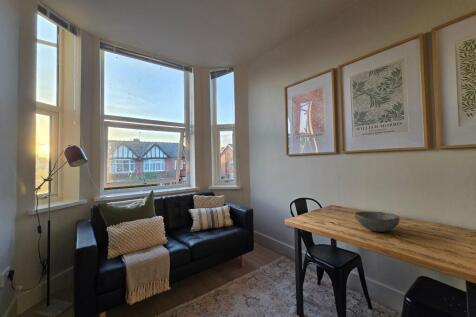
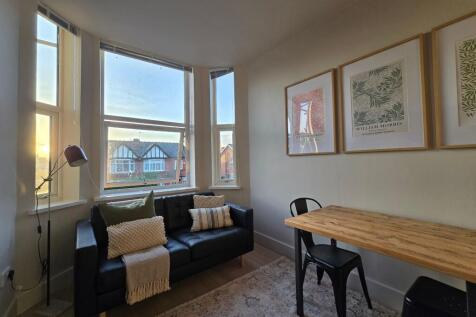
- bowl (376, 222)
